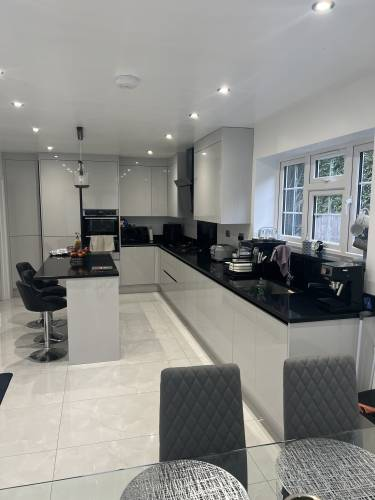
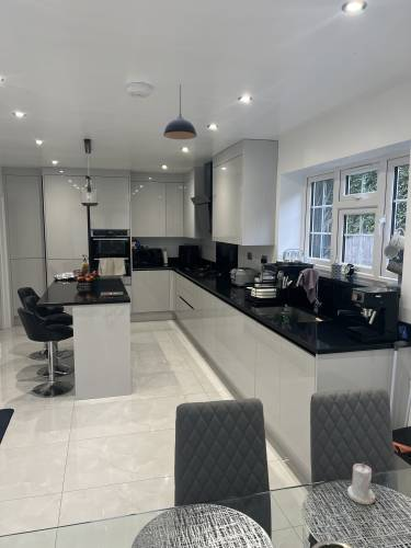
+ pendant light (180, 110)
+ candle (362, 480)
